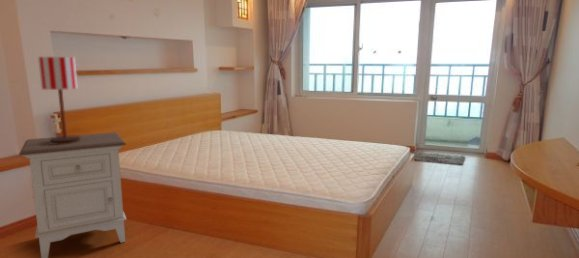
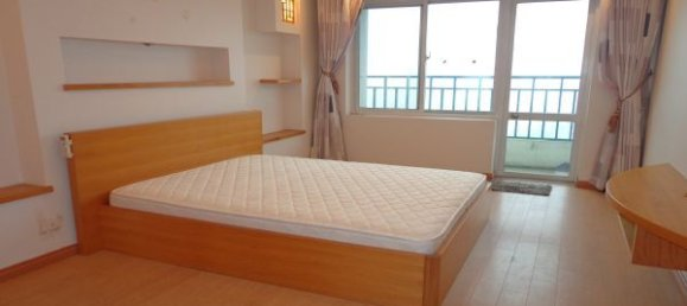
- nightstand (79, 191)
- table lamp (61, 99)
